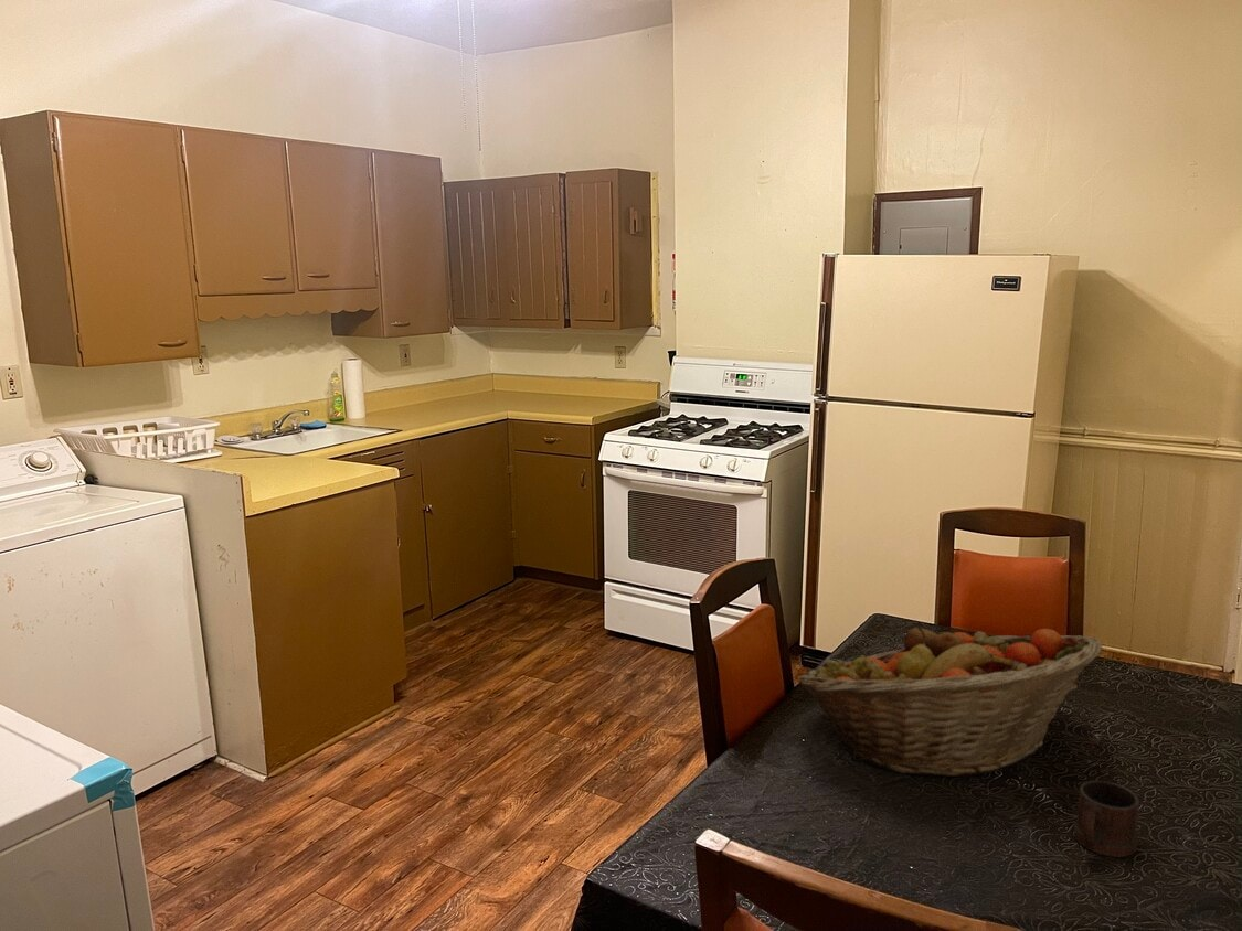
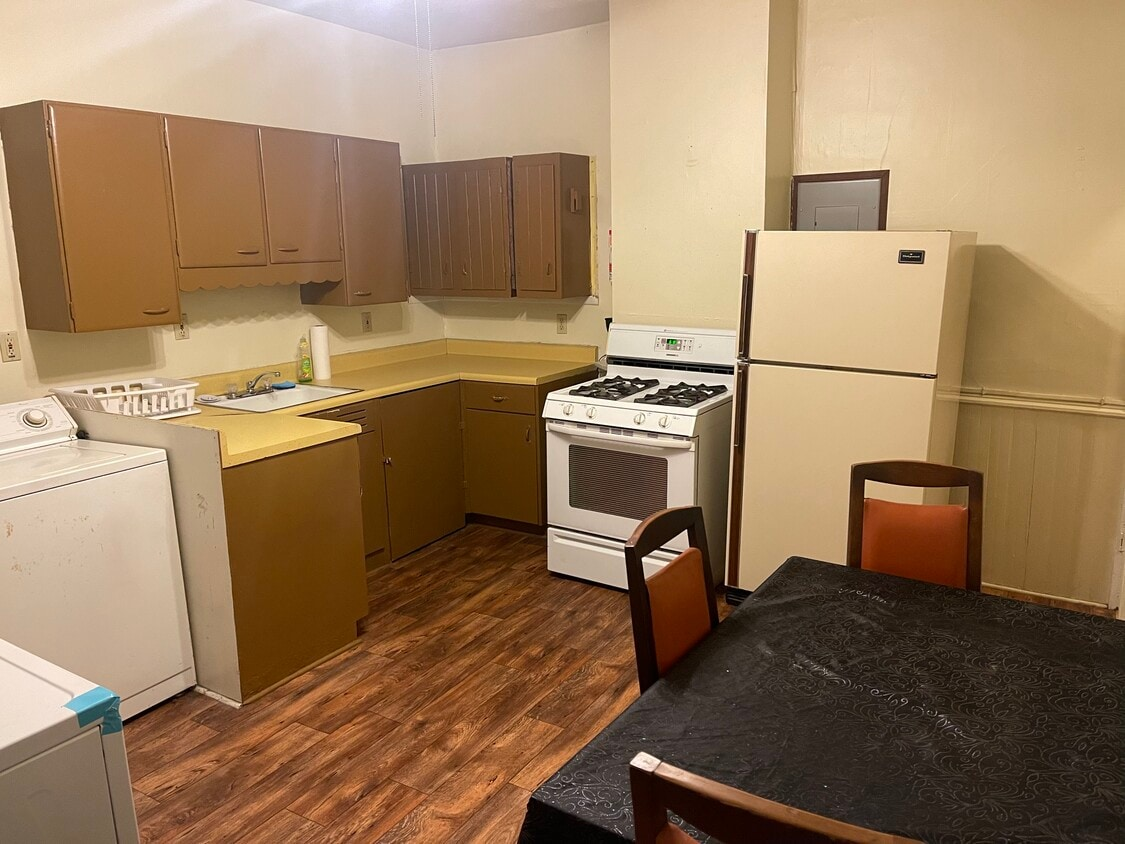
- fruit basket (946, 683)
- mug (1102, 816)
